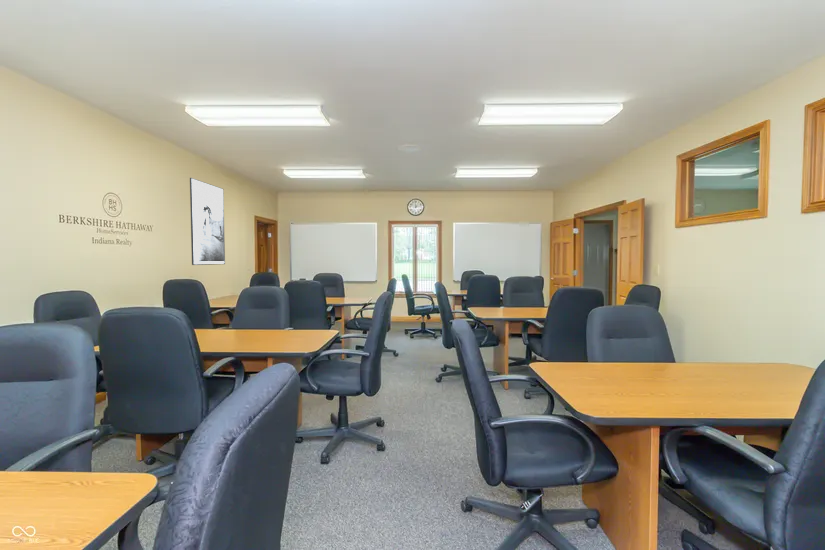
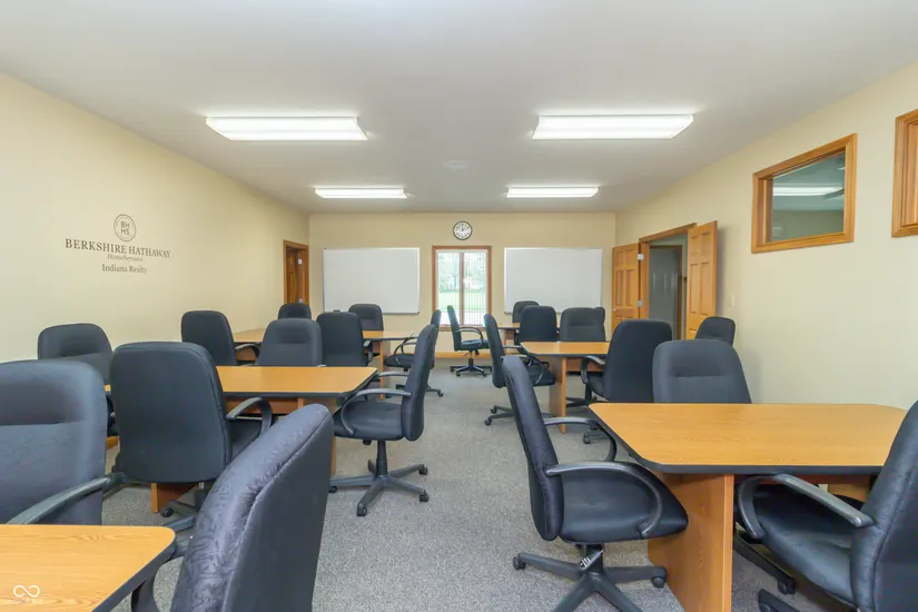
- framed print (208, 224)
